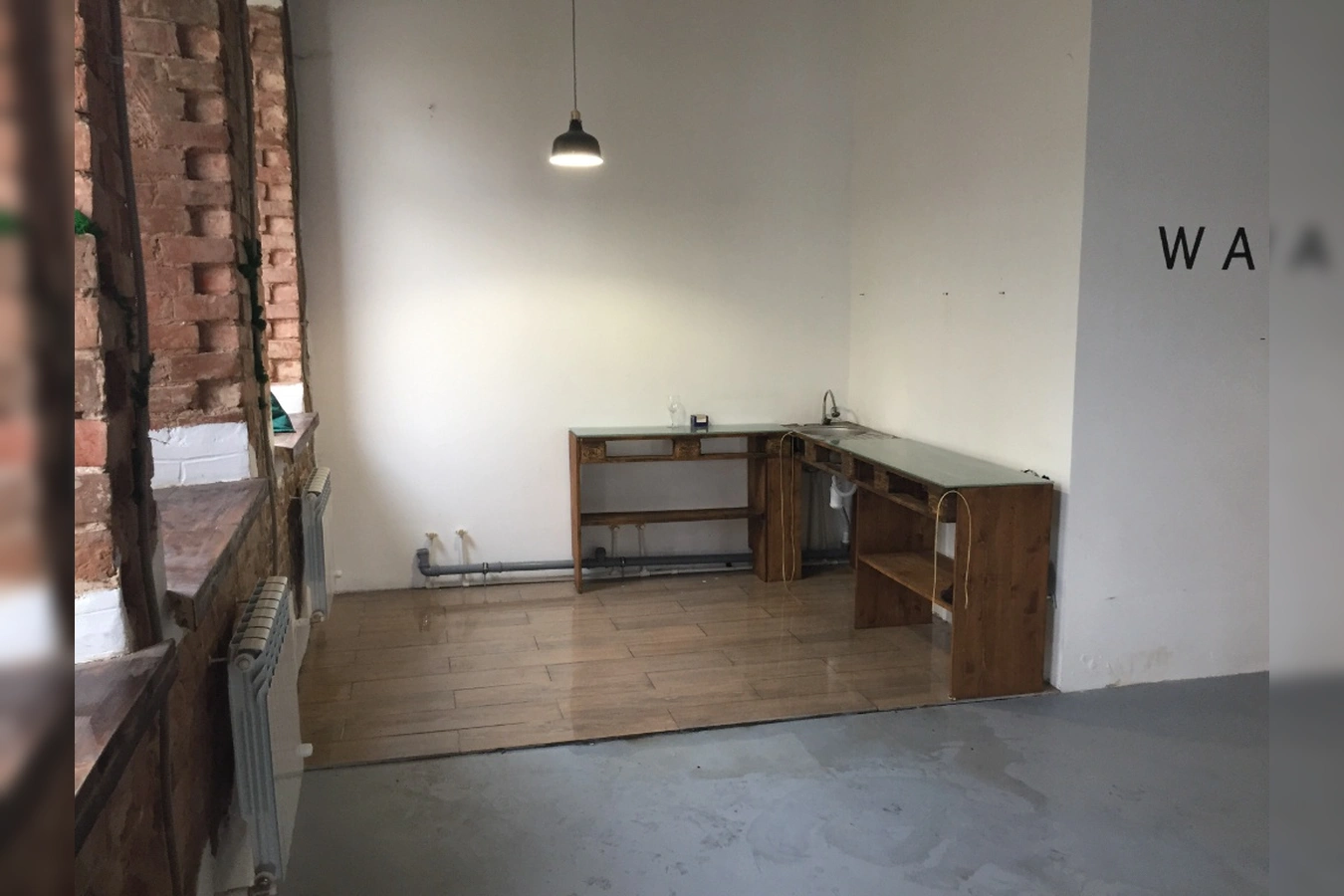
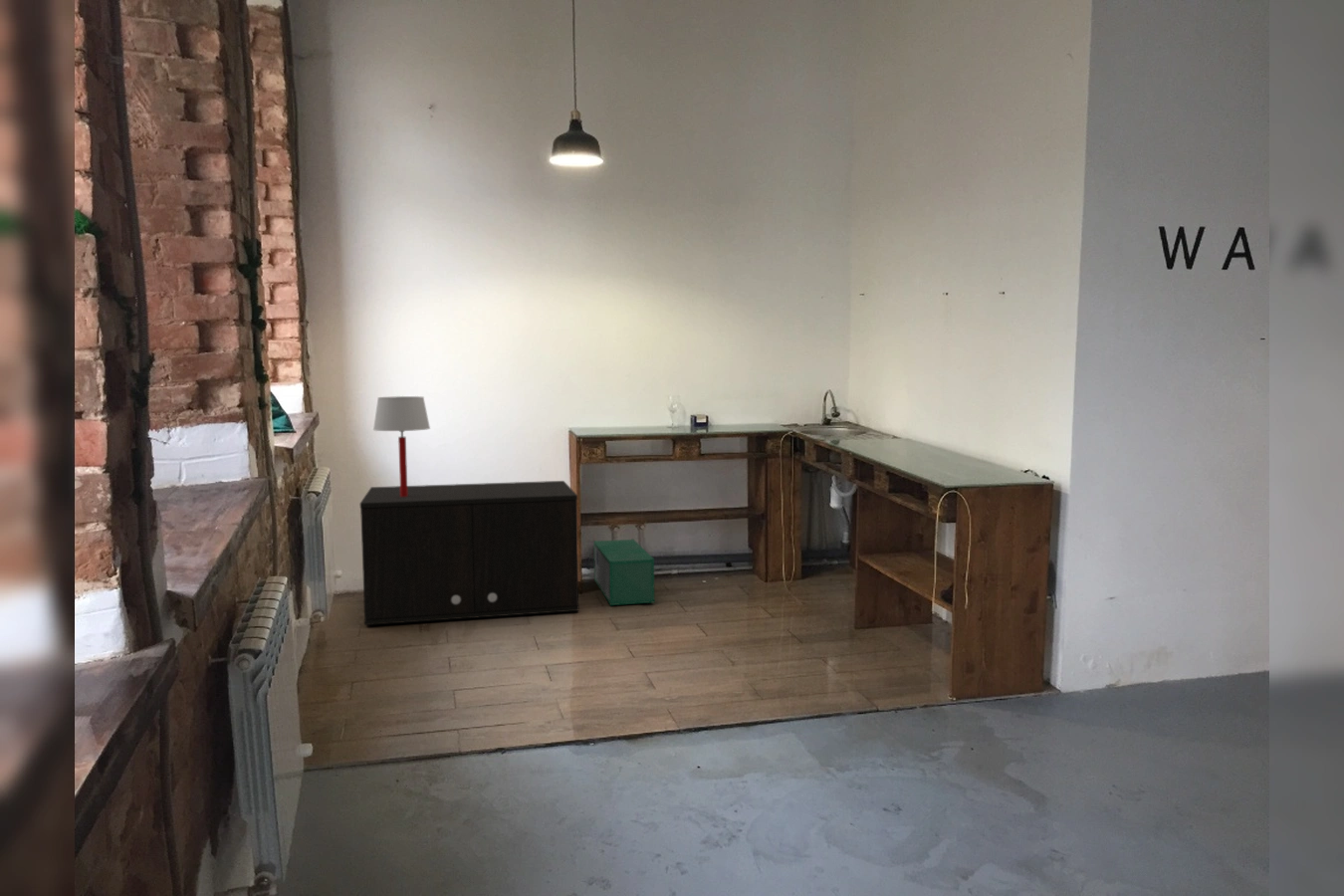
+ storage cabinet (472, 548)
+ table lamp (402, 446)
+ storage bin (622, 569)
